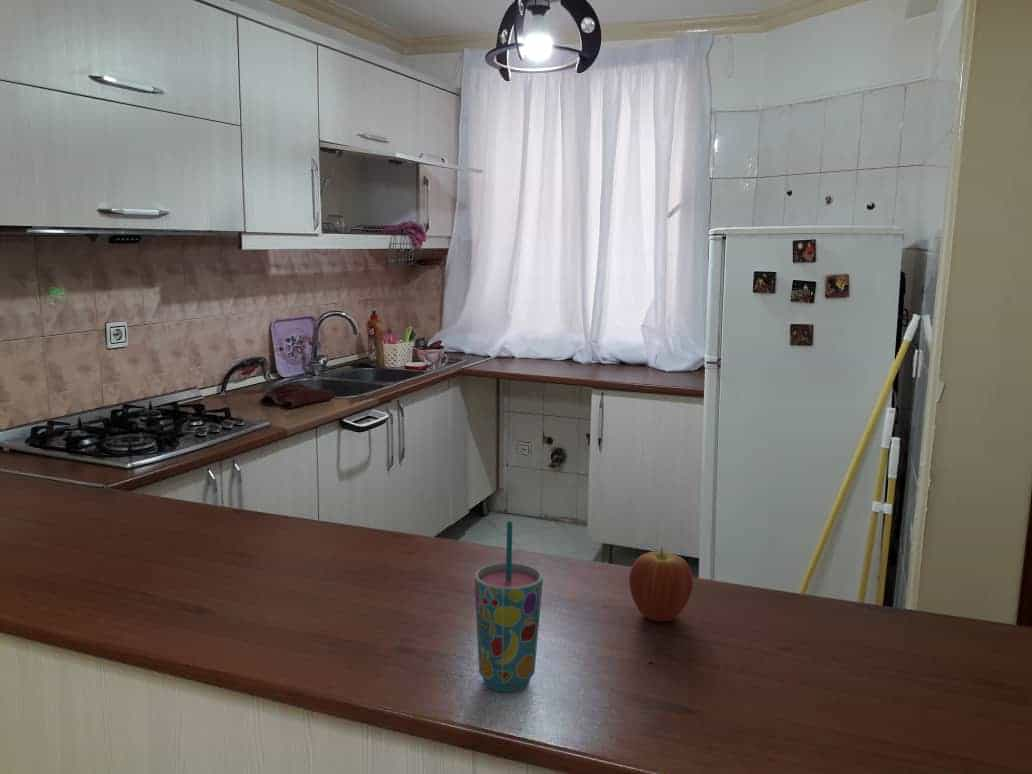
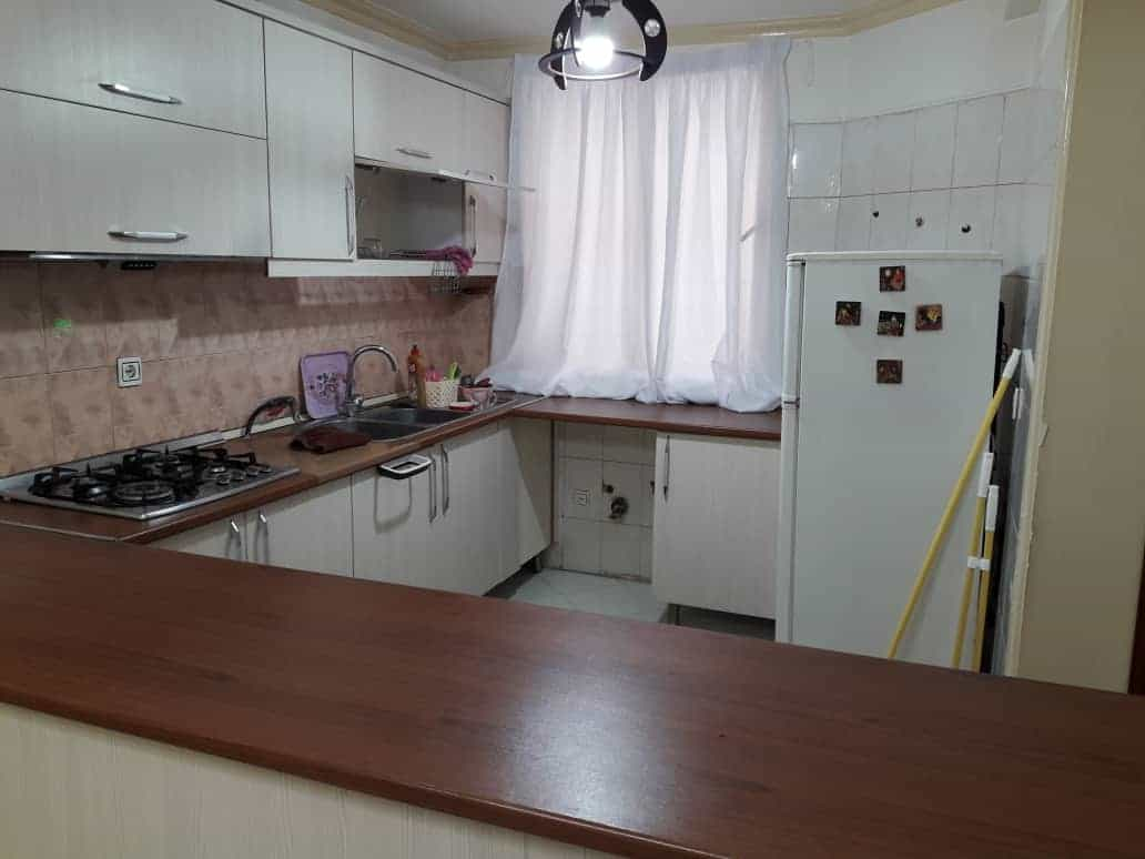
- fruit (660, 582)
- cup (508, 602)
